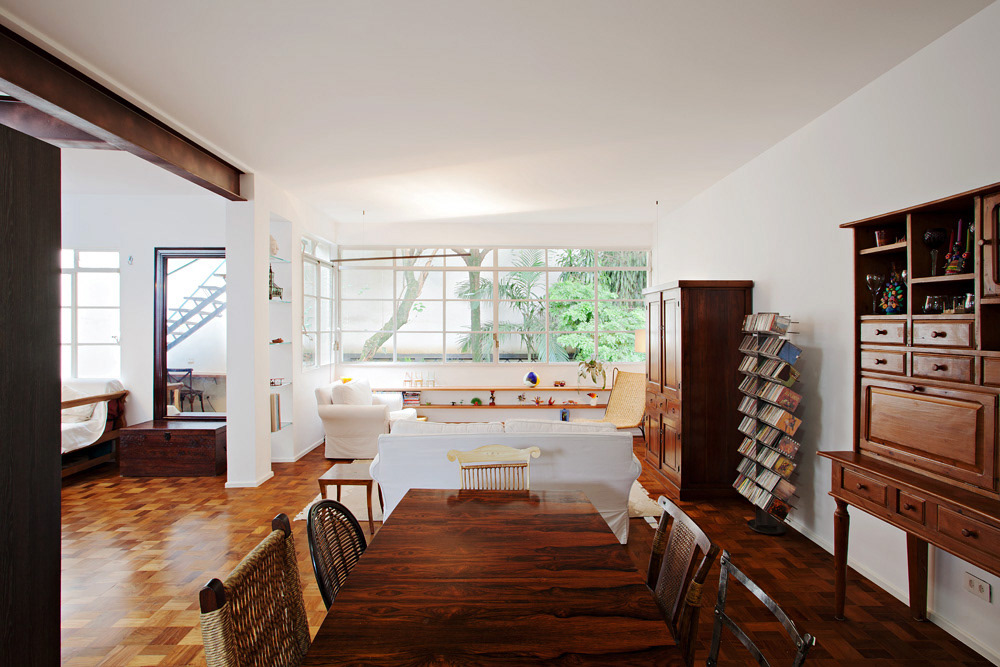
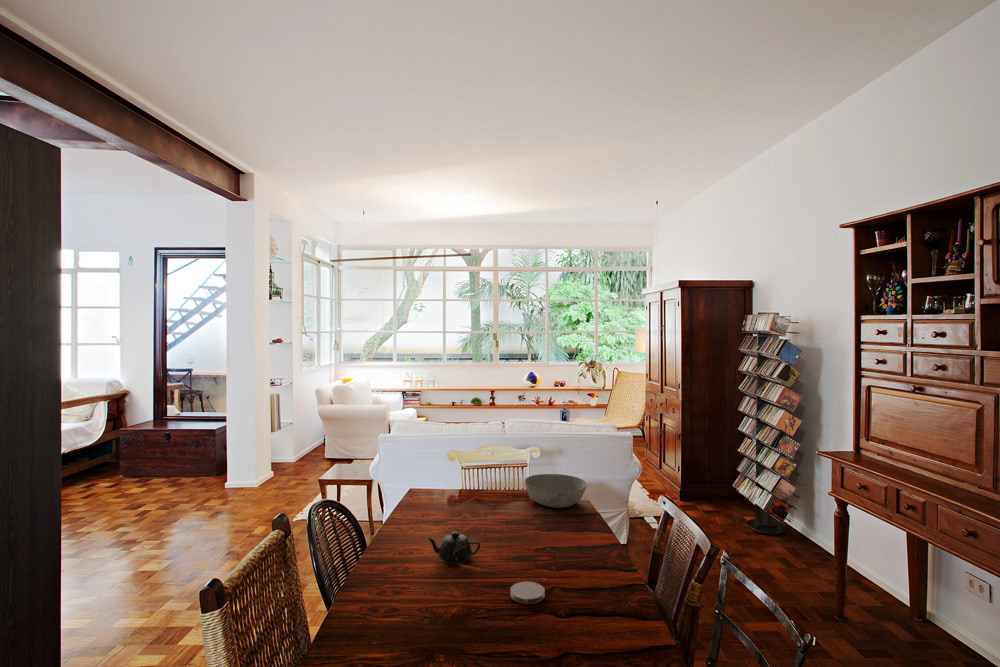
+ bowl (555, 491)
+ teapot (453, 545)
+ coaster (527, 592)
